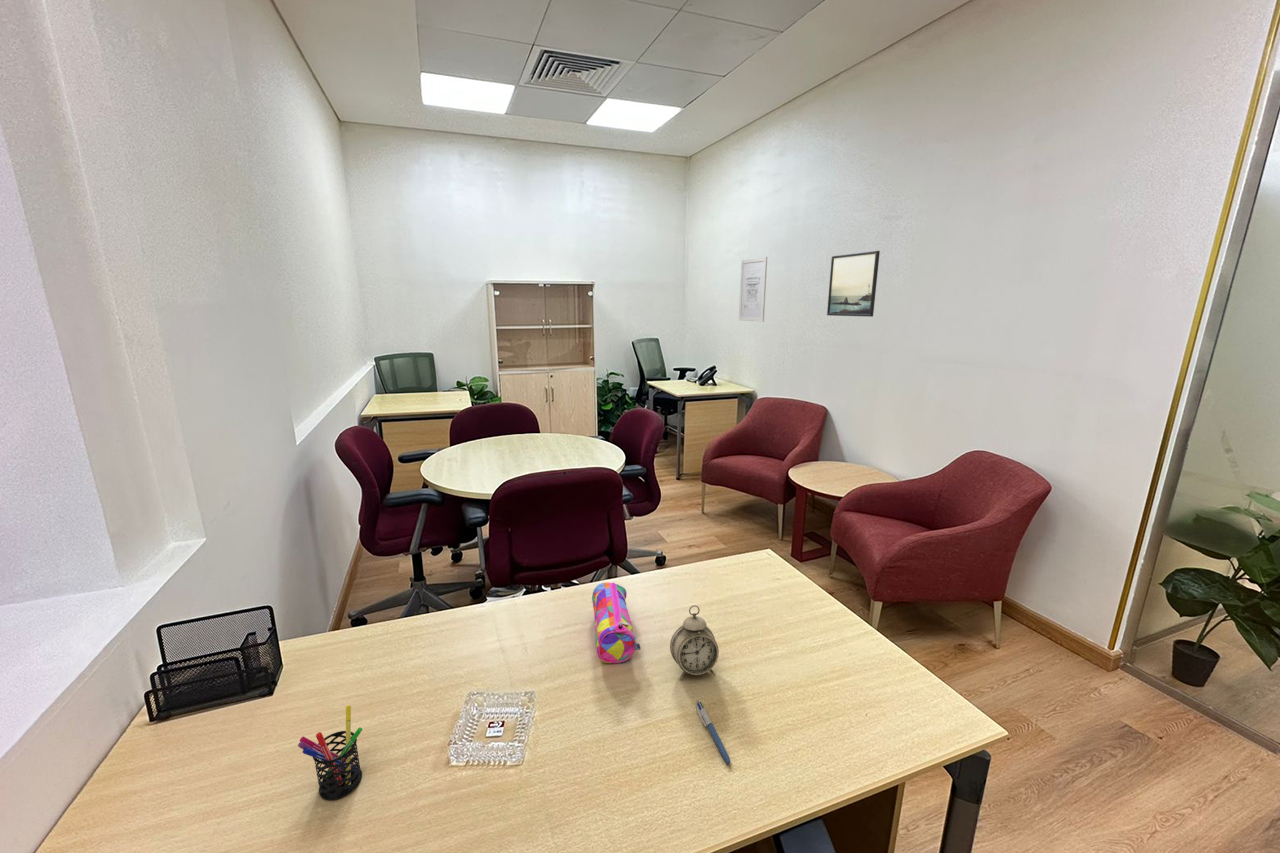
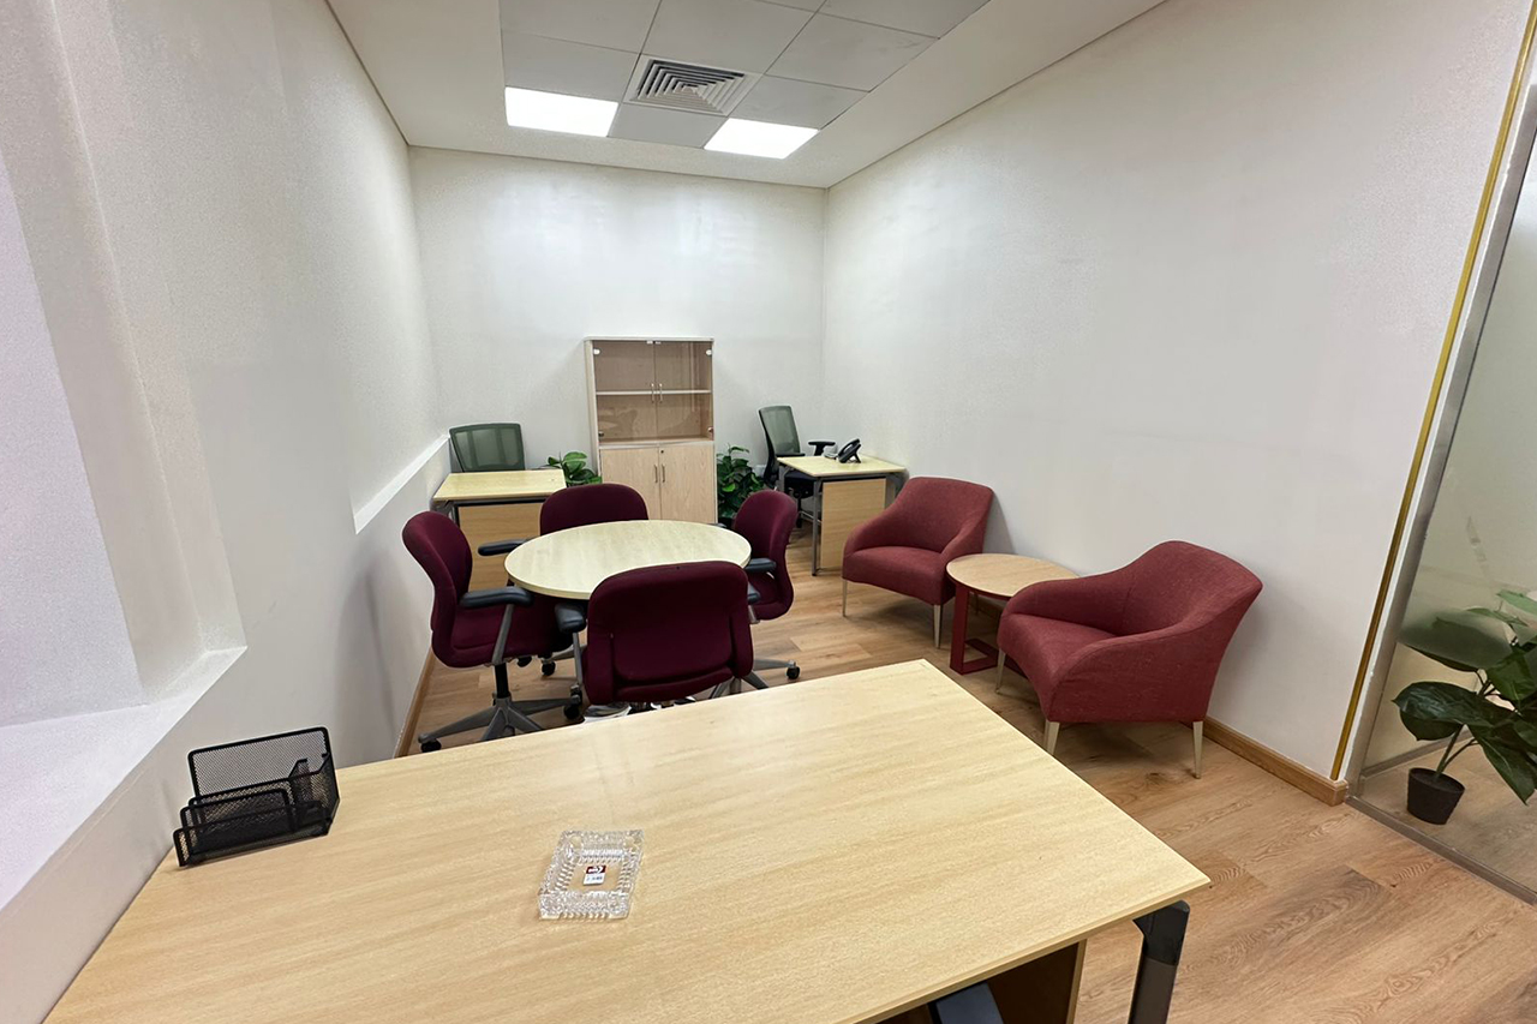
- pen holder (339, 752)
- wall art (752, 290)
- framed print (851, 285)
- pen (711, 731)
- alarm clock (695, 640)
- pencil case (613, 619)
